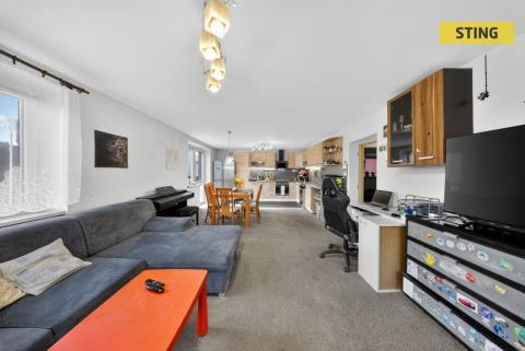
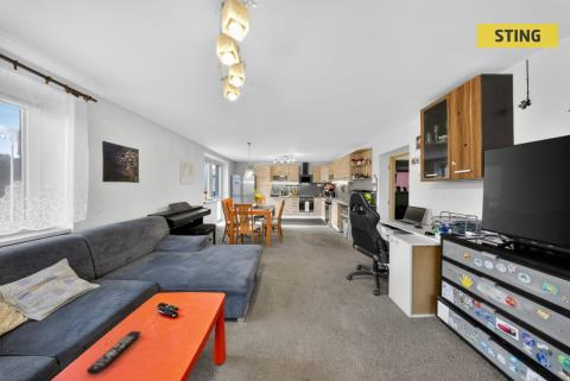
+ remote control (116, 350)
